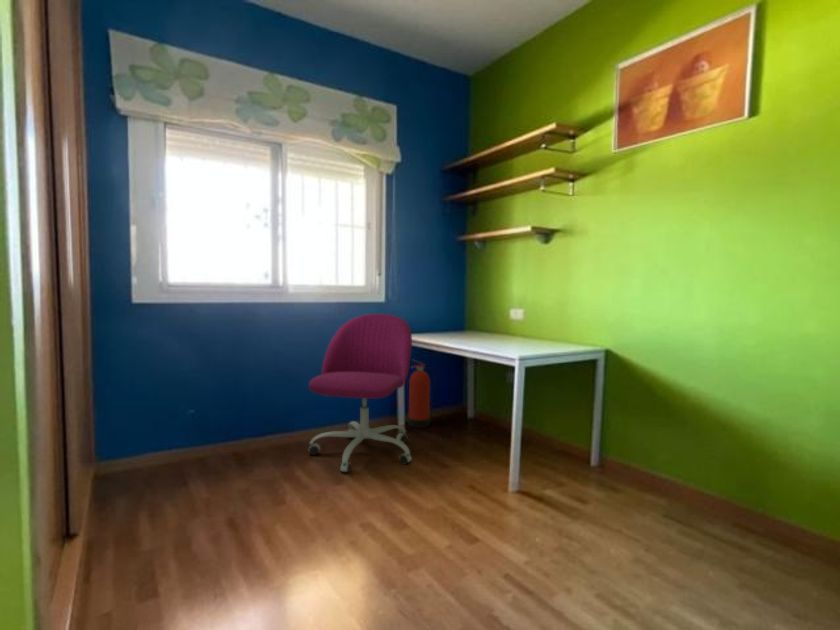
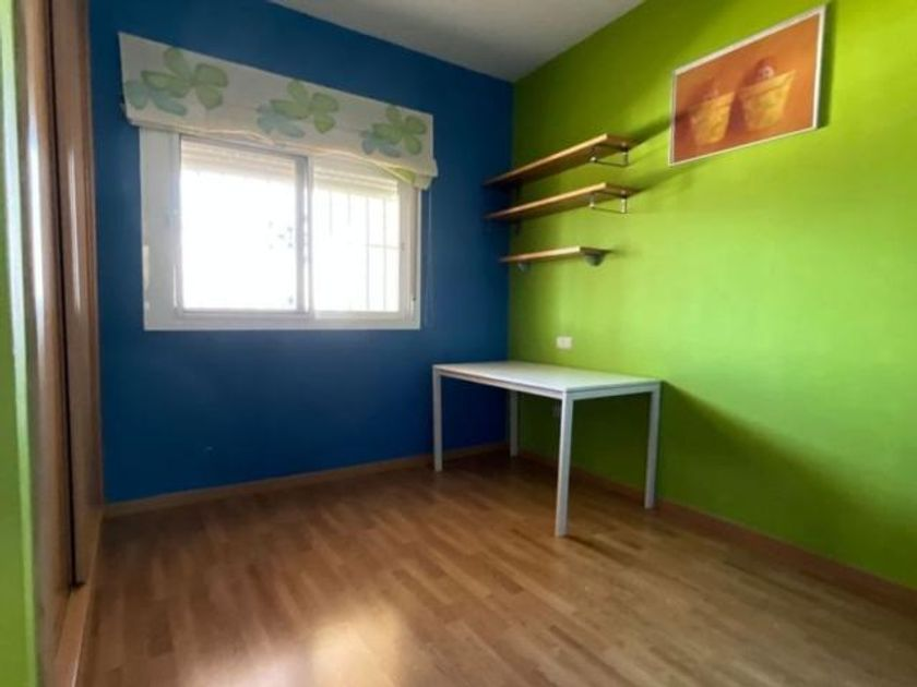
- fire extinguisher (423, 391)
- office chair (363, 386)
